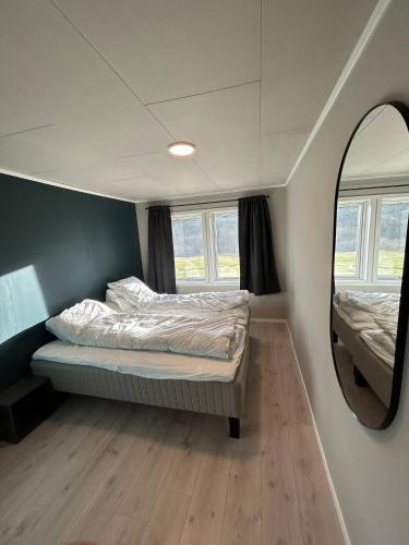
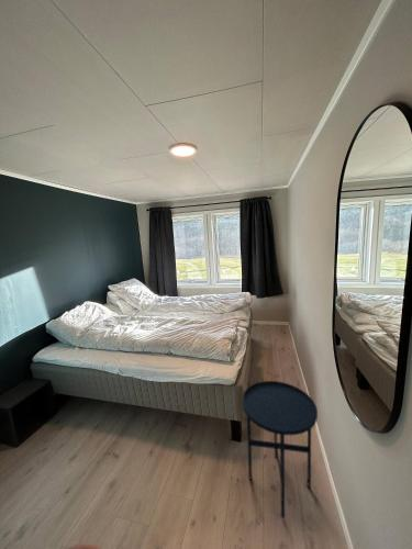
+ side table (278, 442)
